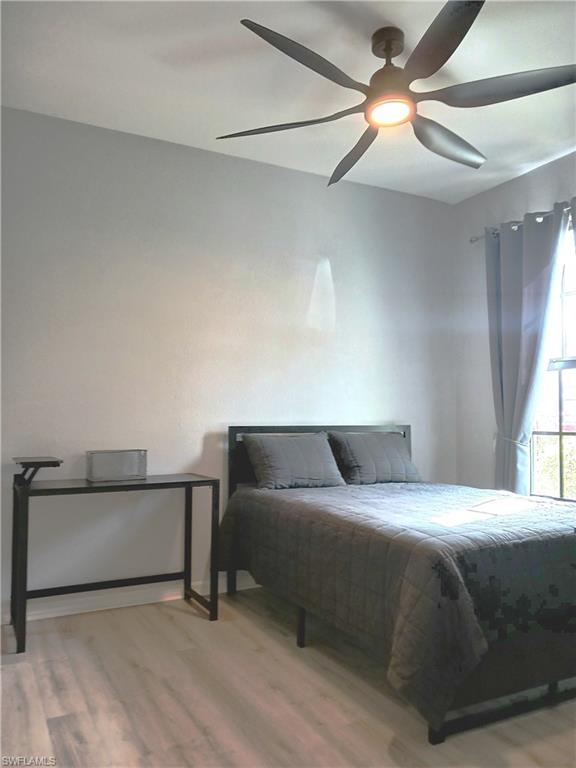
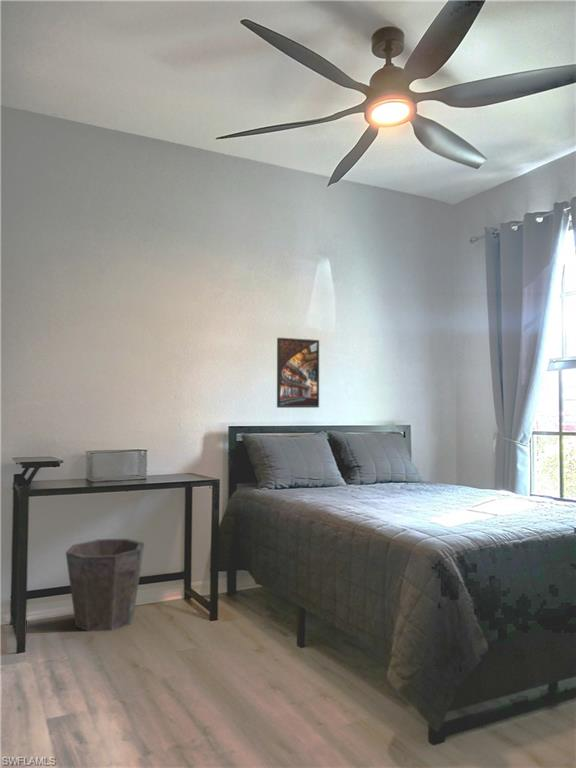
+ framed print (298, 373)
+ waste bin (105, 584)
